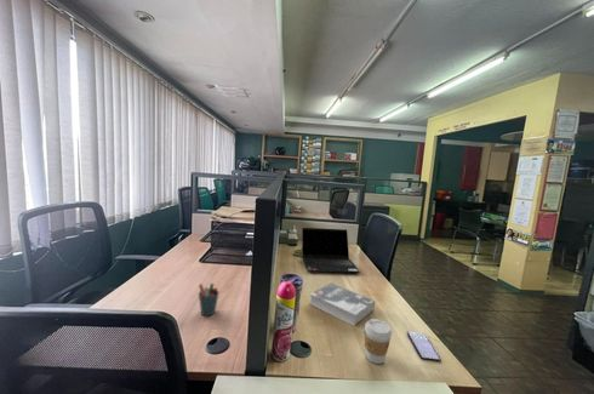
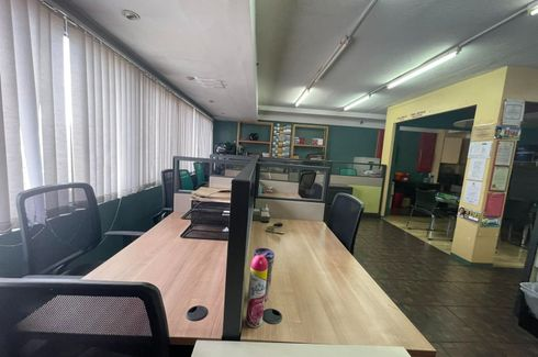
- coffee cup (377, 341)
- book (341, 302)
- laptop computer (329, 249)
- pen holder (207, 297)
- smartphone (422, 344)
